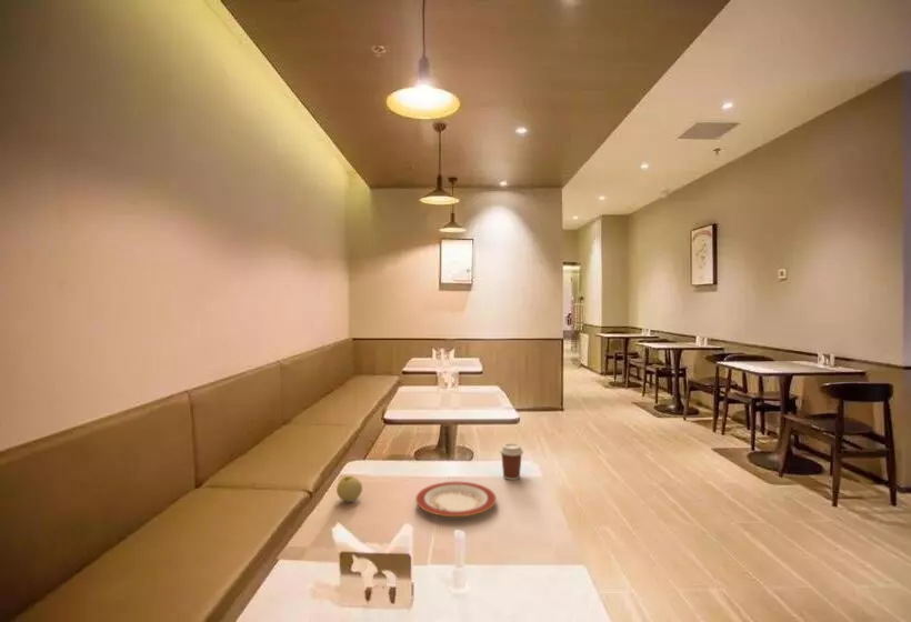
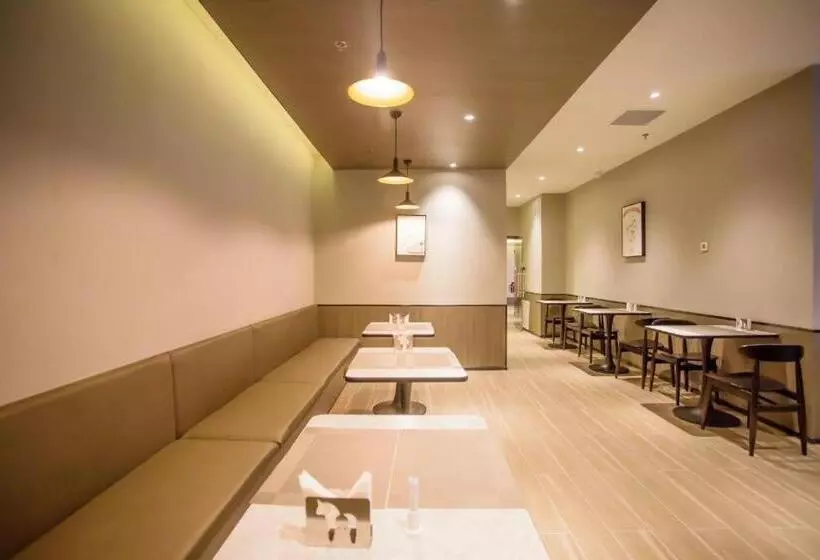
- plate (456, 500)
- apple (349, 489)
- coffee cup (511, 461)
